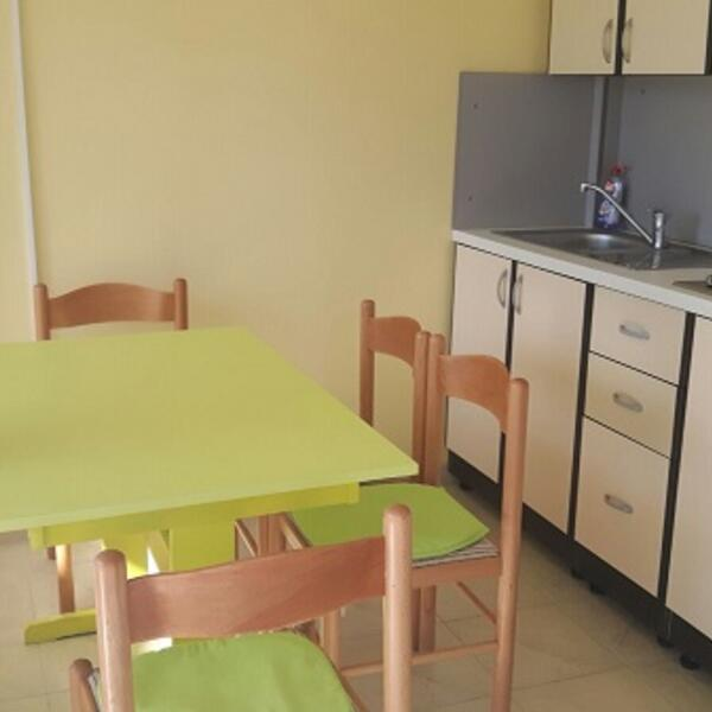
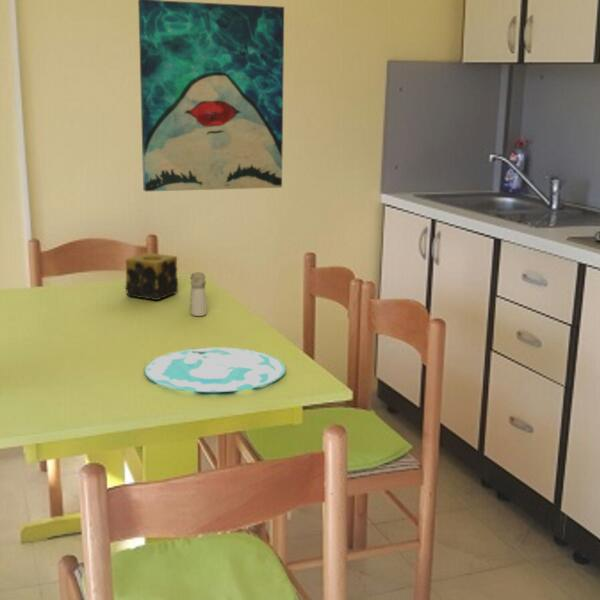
+ candle (152, 276)
+ plate (215, 362)
+ salt and pepper shaker (198, 293)
+ wall art (213, 98)
